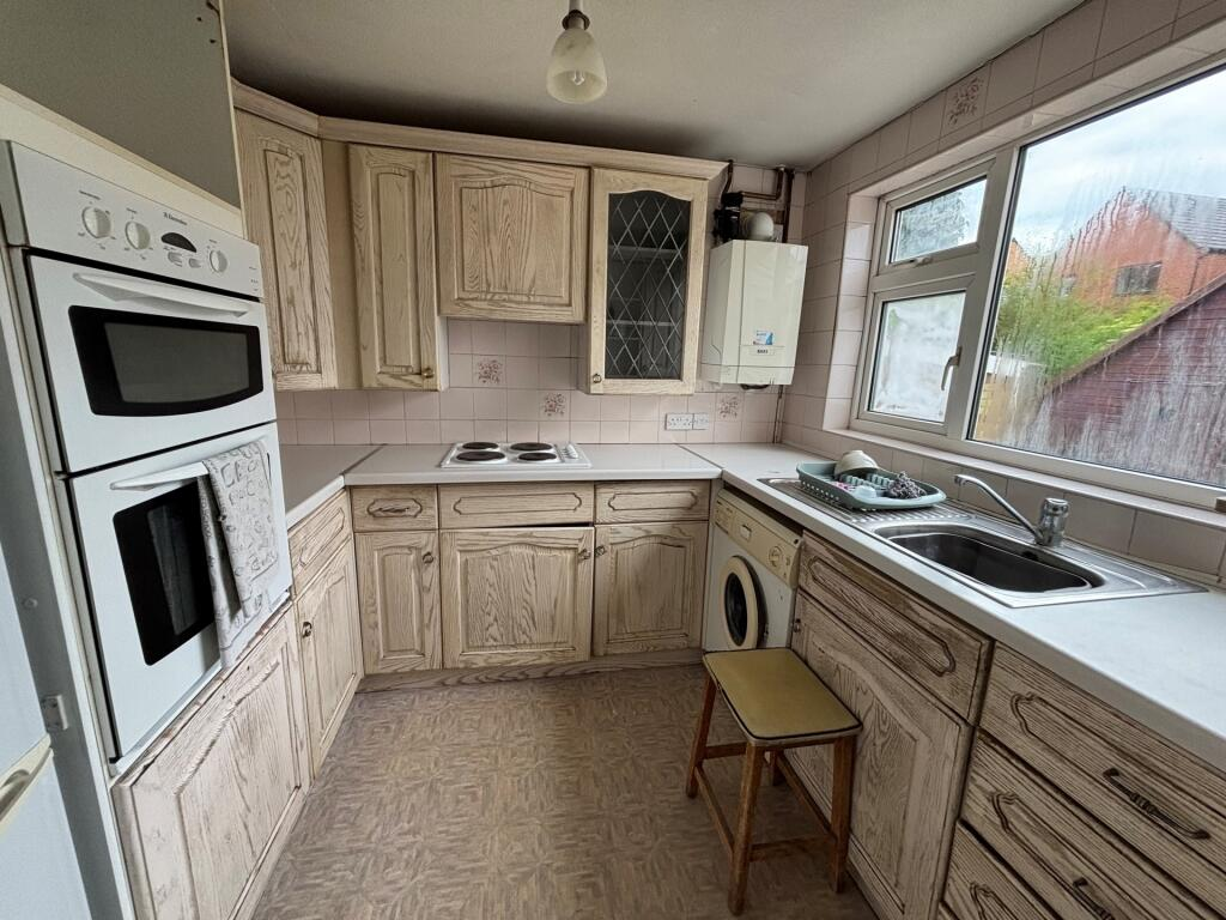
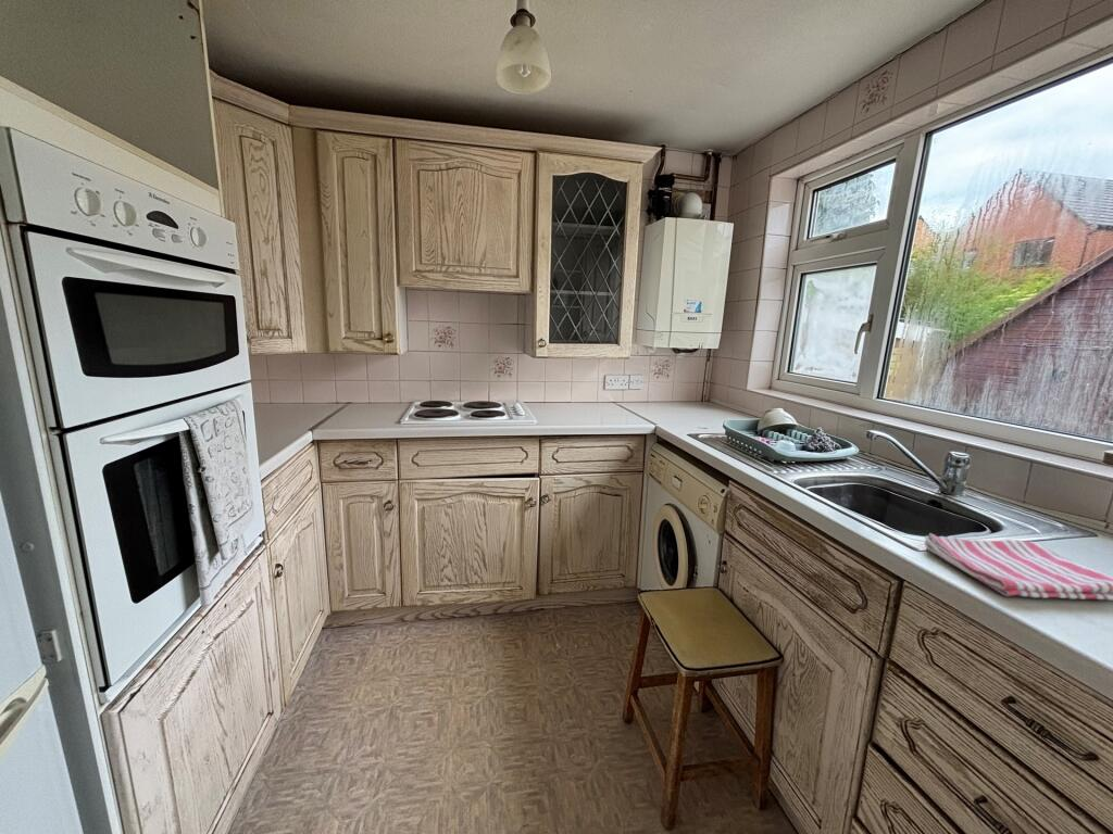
+ dish towel (1024, 564)
